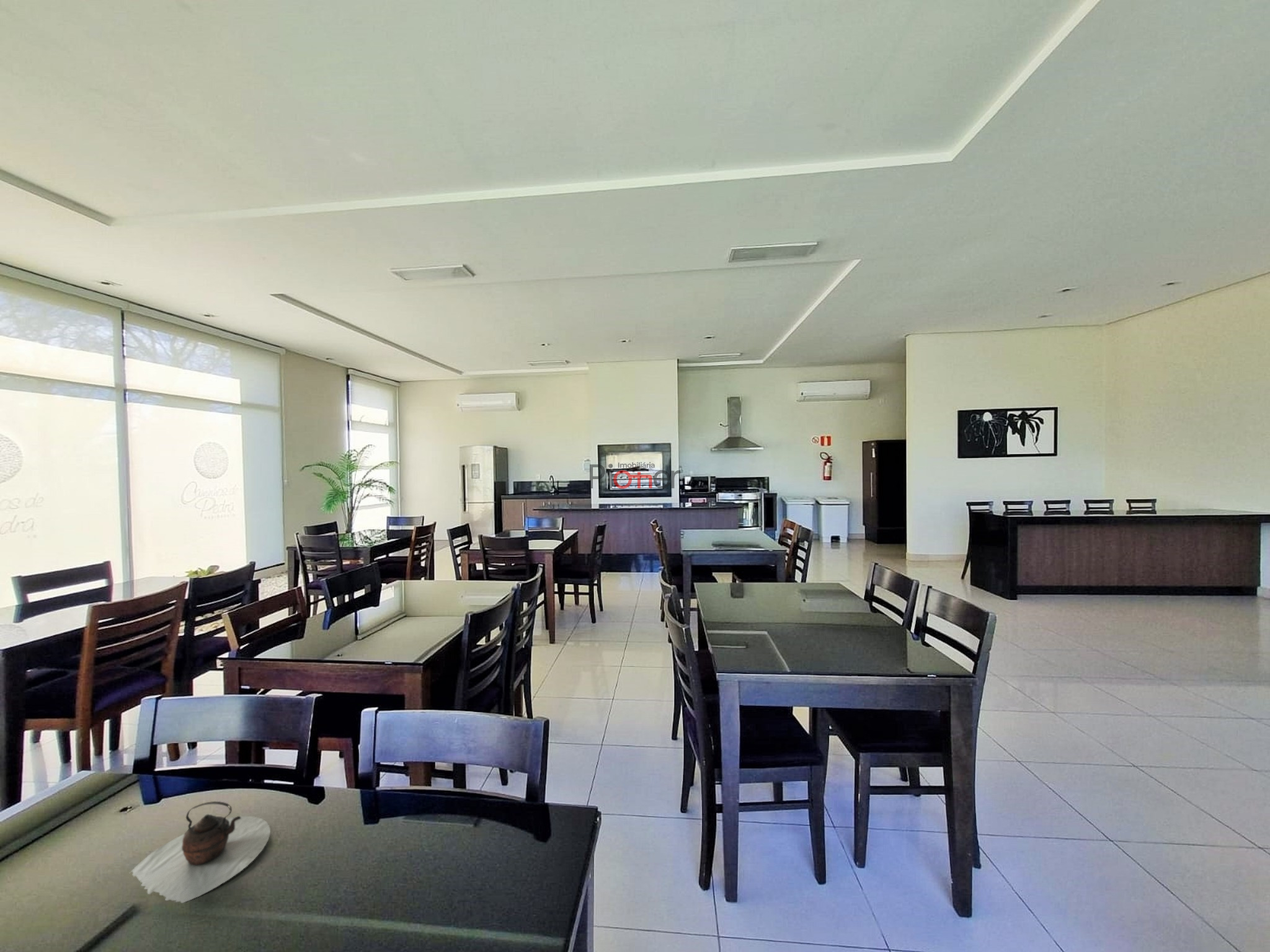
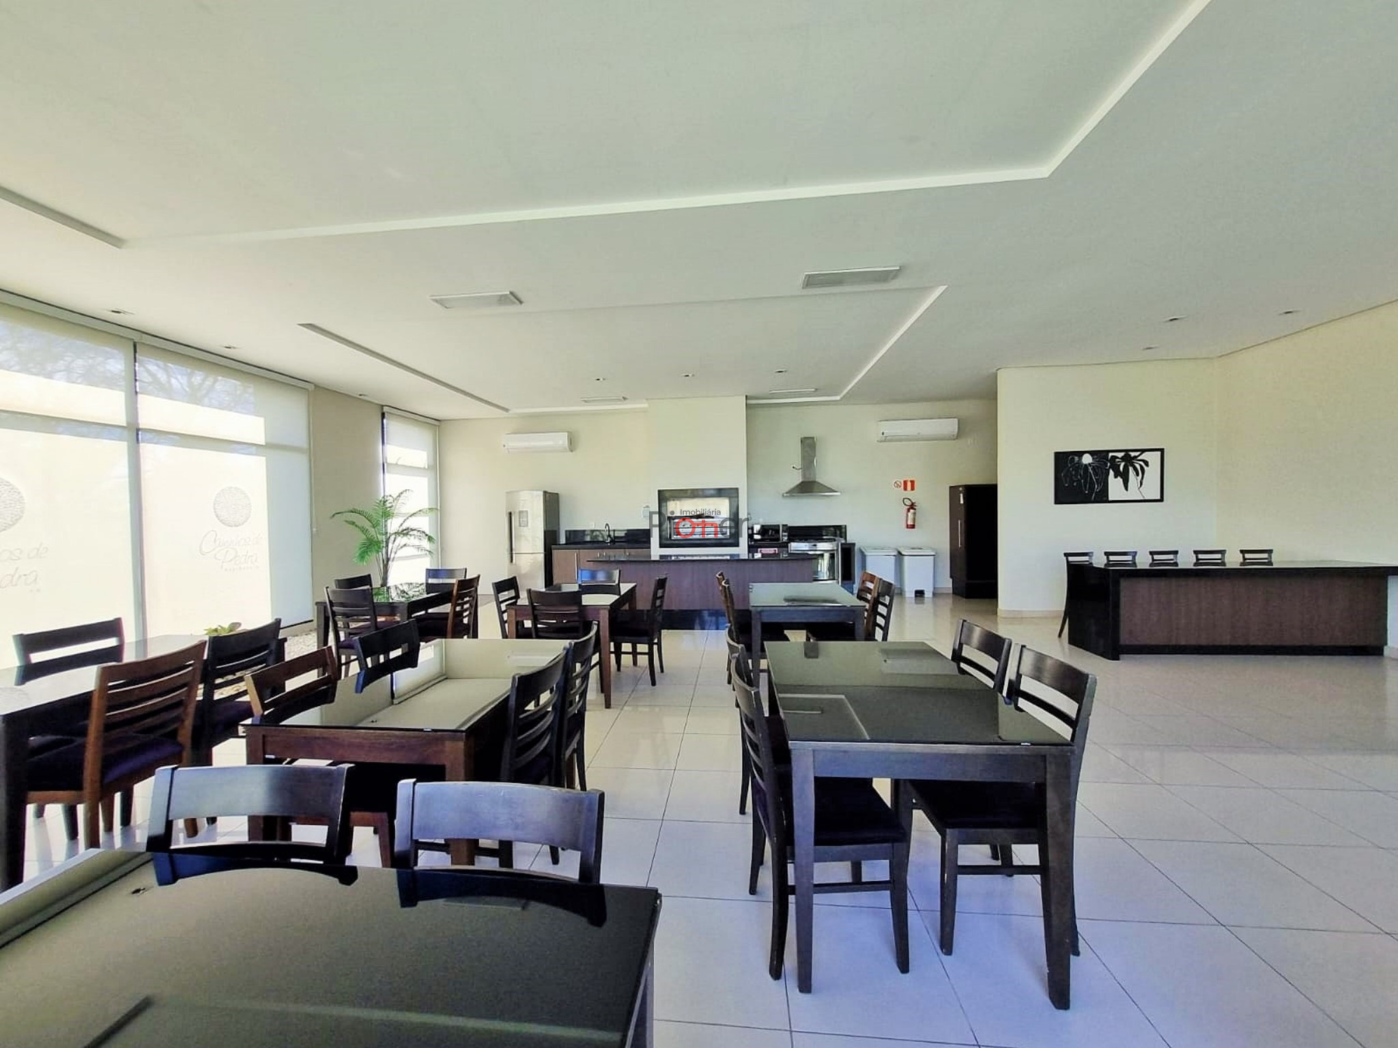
- teapot (199, 832)
